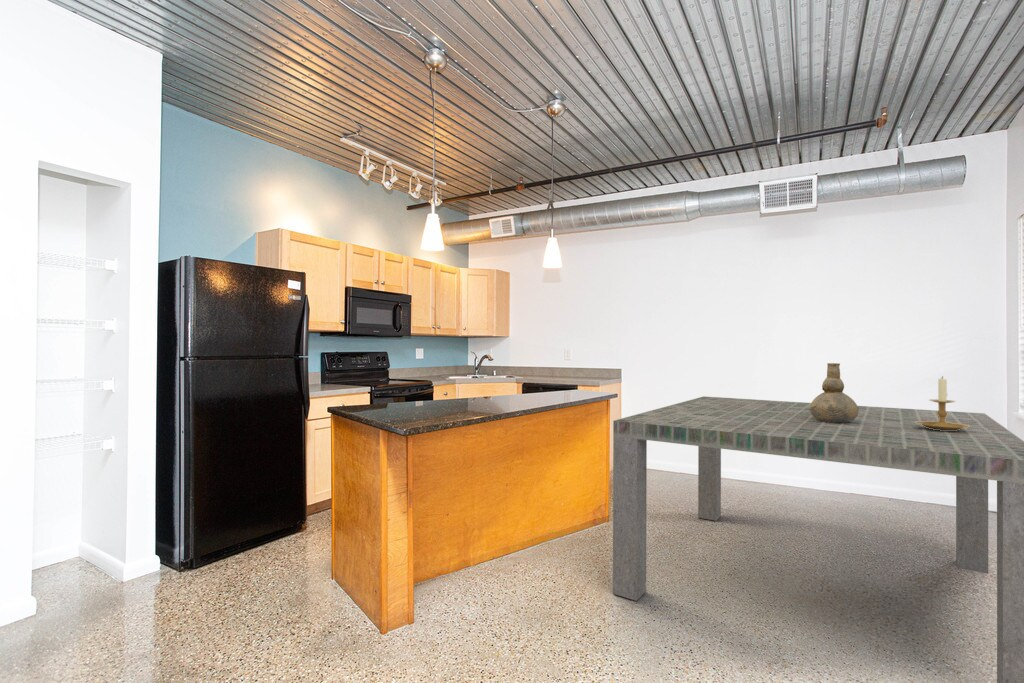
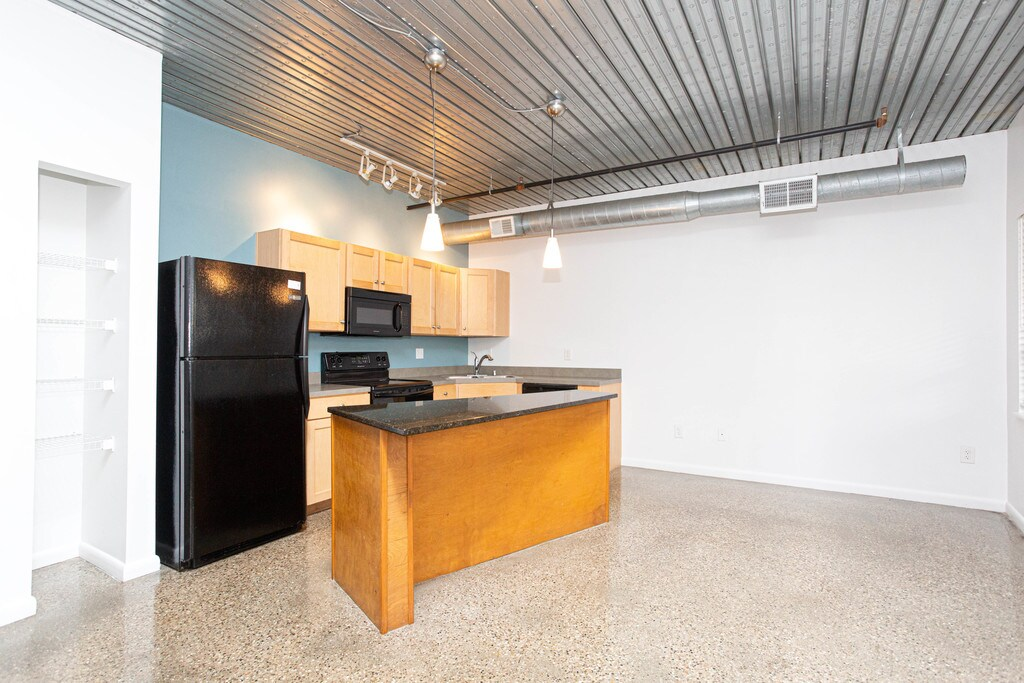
- dining table (815, 459)
- candle holder (942, 402)
- vase (833, 391)
